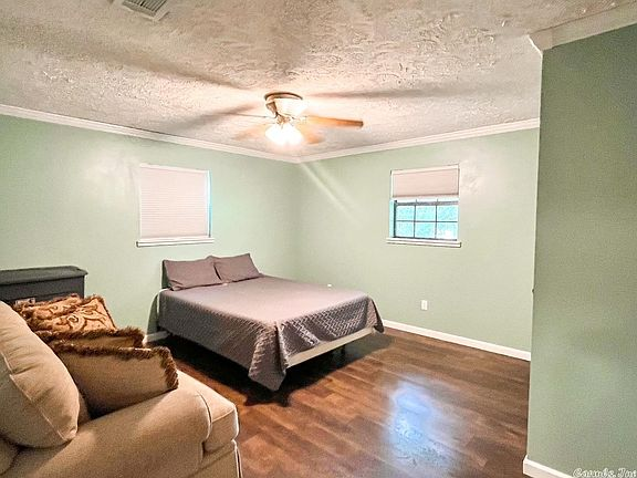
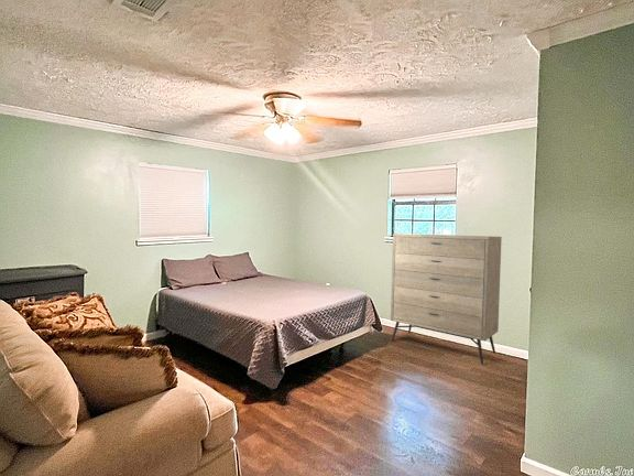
+ dresser (442, 291)
